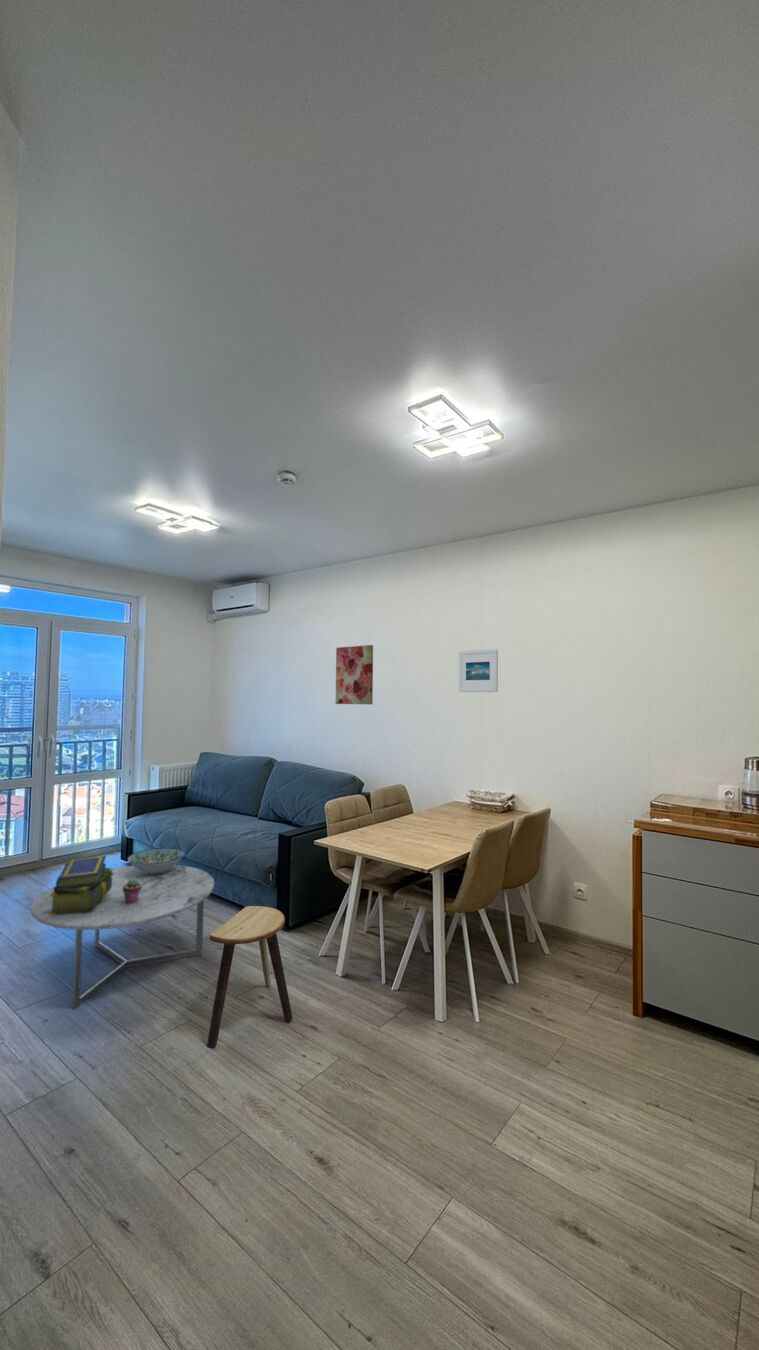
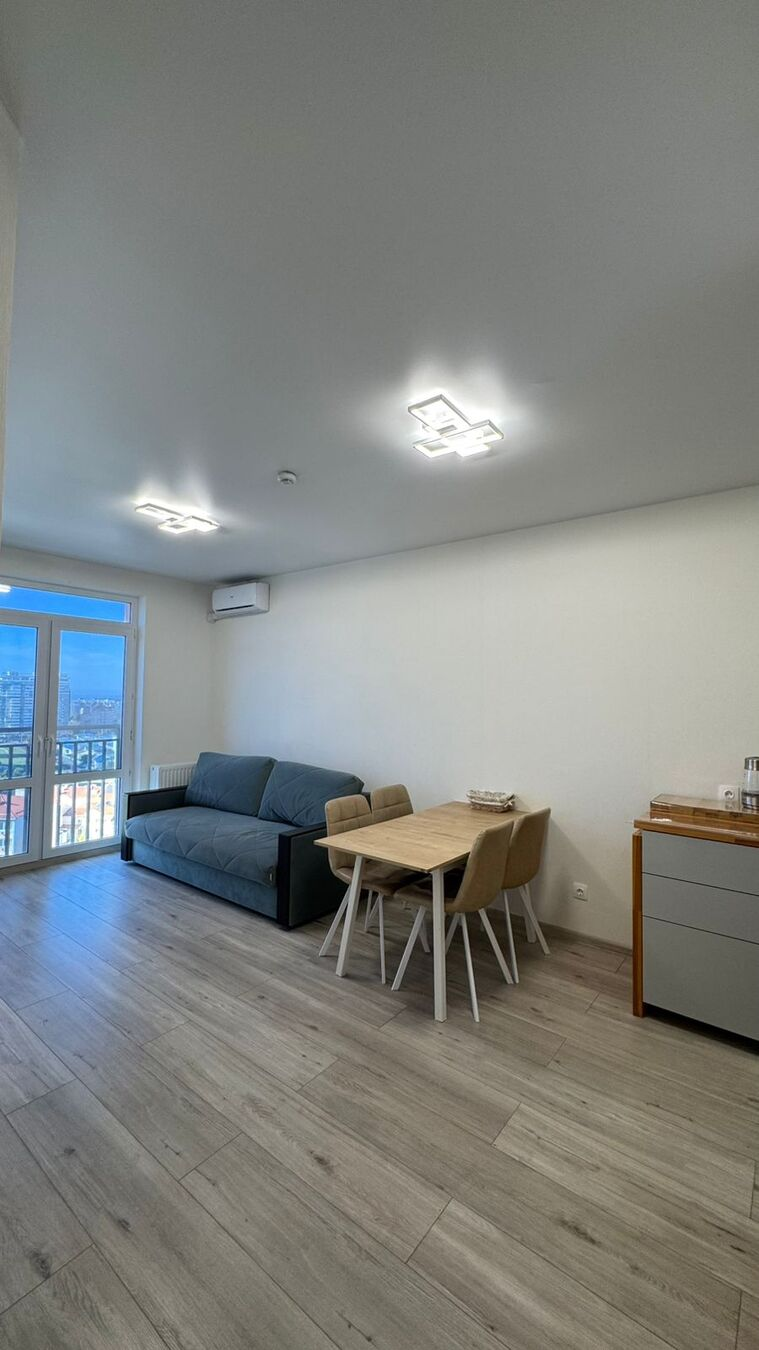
- decorative bowl (156, 863)
- stool (262, 965)
- wall art (353, 675)
- potted succulent (132, 889)
- coffee table (127, 925)
- stack of books (83, 883)
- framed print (477, 671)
